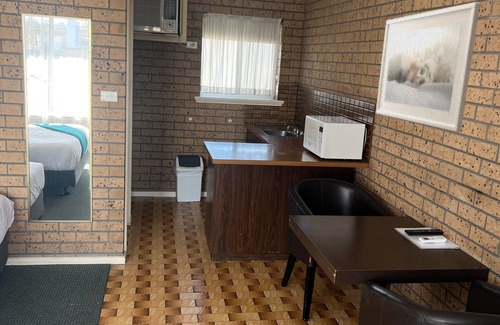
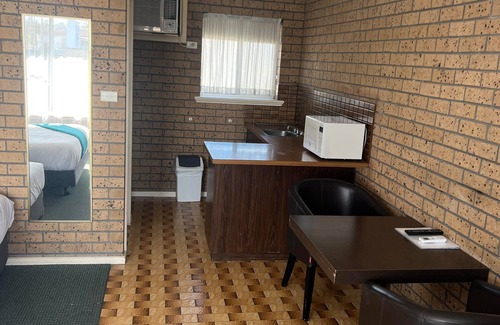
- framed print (418, 68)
